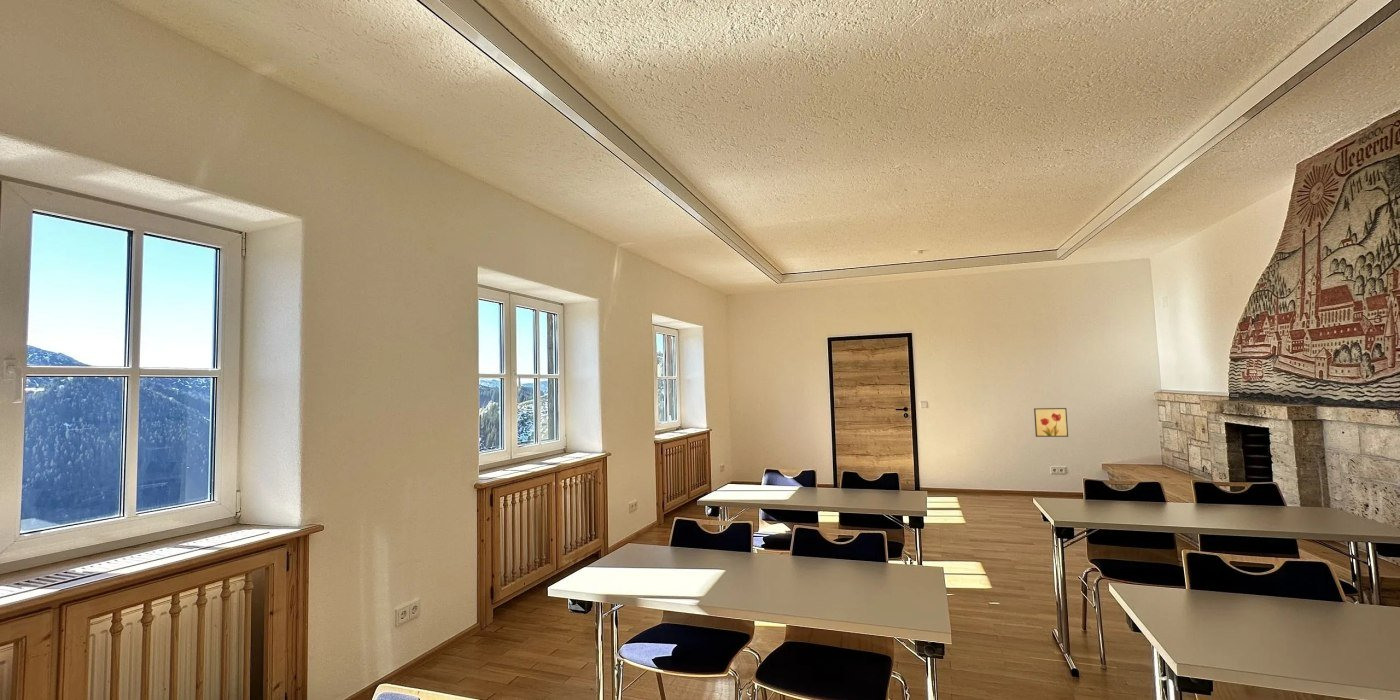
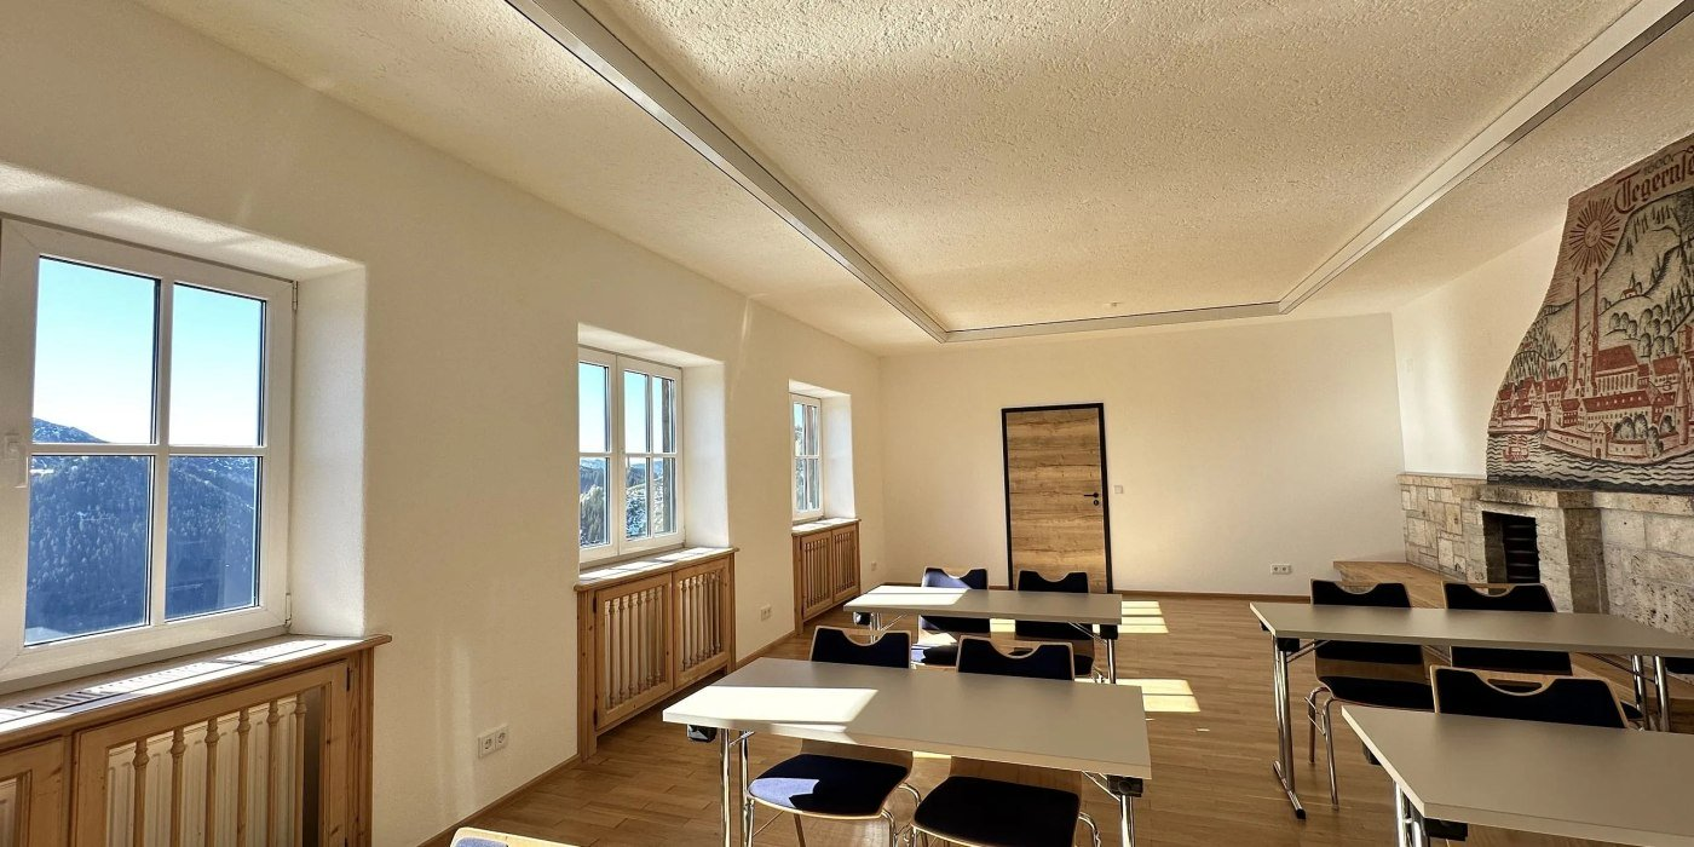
- wall art (1050, 422)
